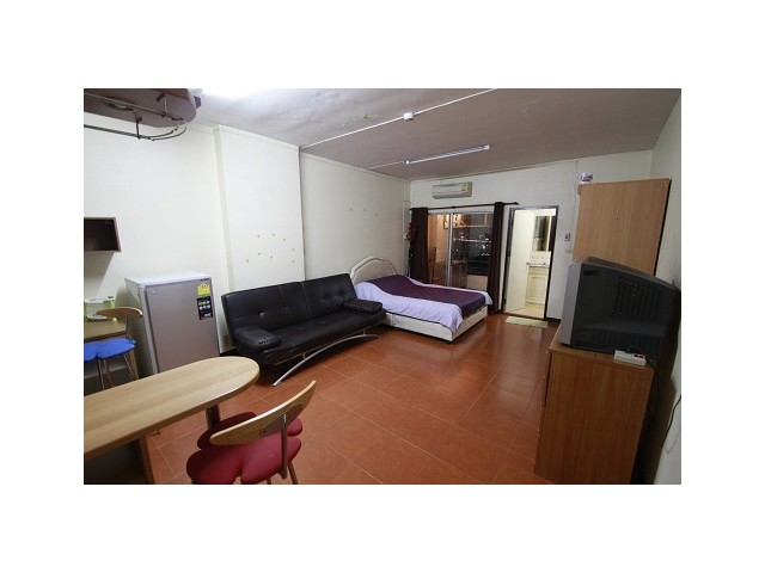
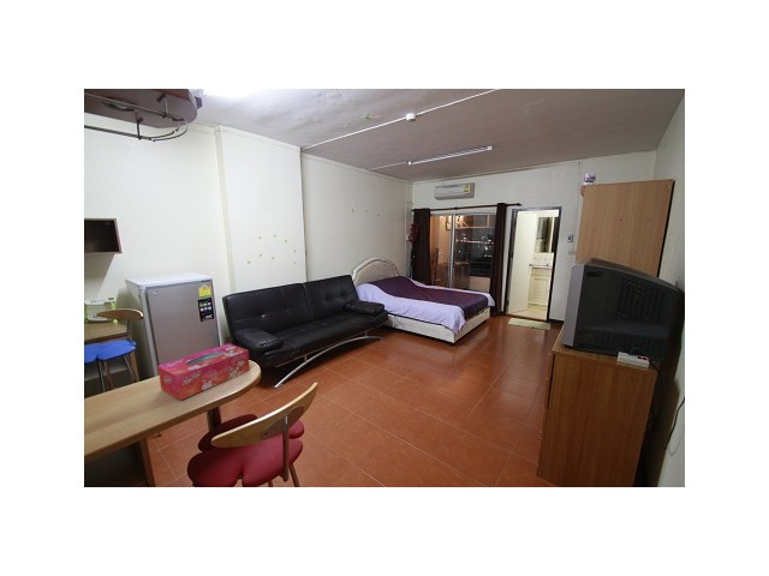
+ tissue box (207, 368)
